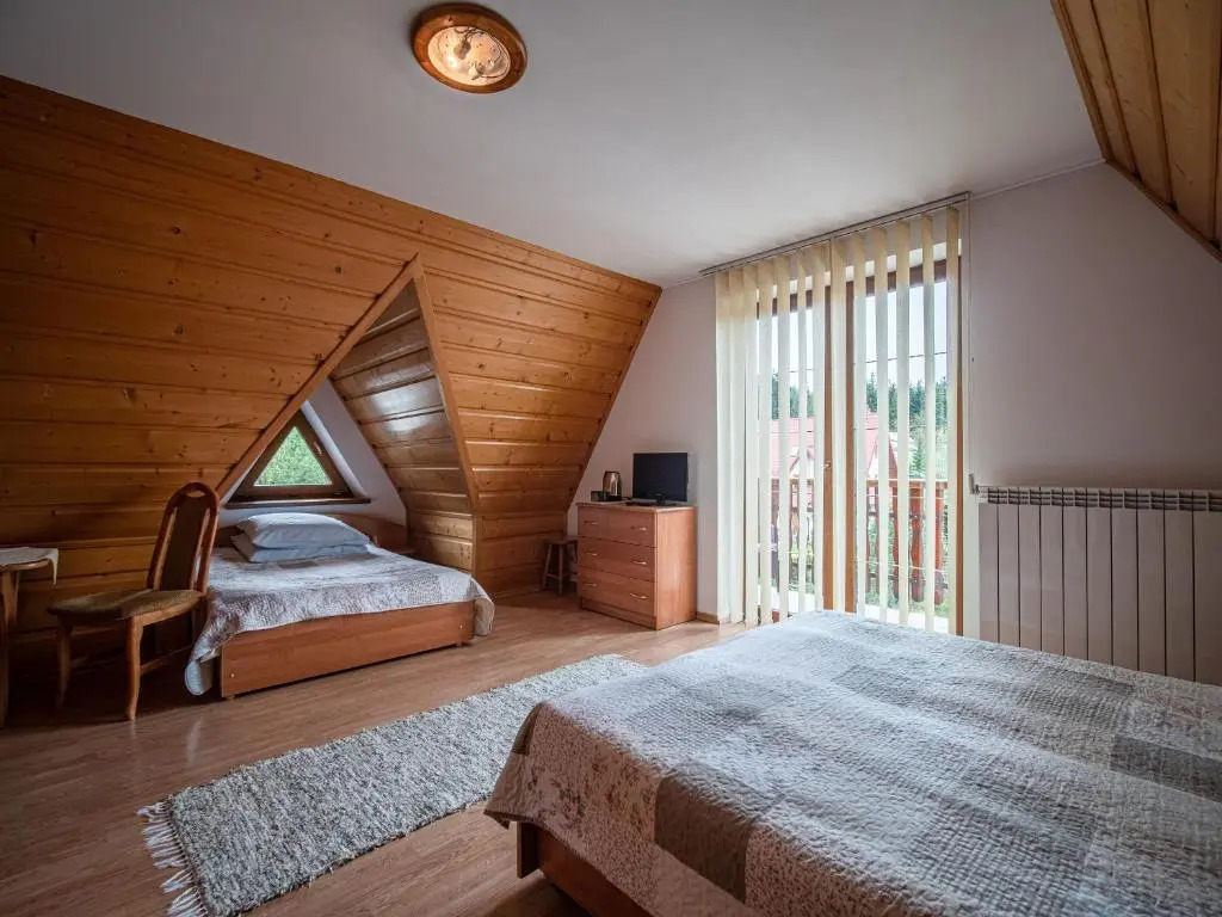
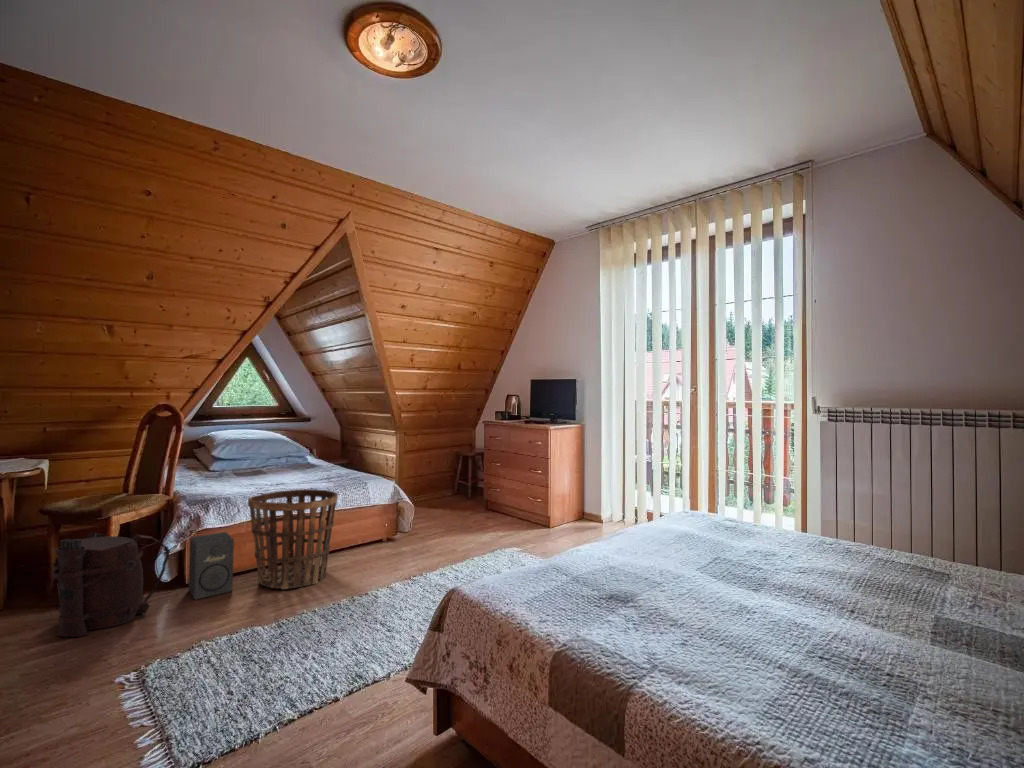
+ speaker (211, 564)
+ basket (293, 536)
+ backpack (100, 575)
